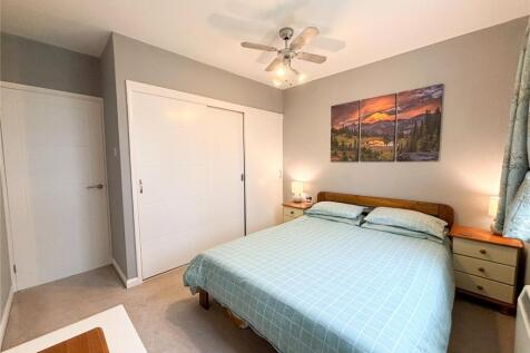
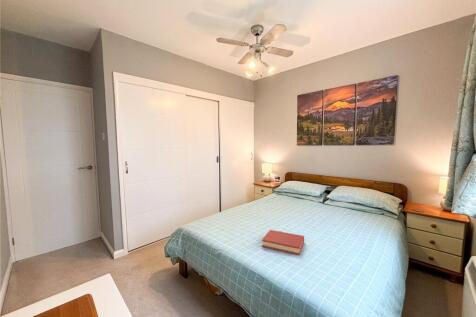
+ hardback book (283, 241)
